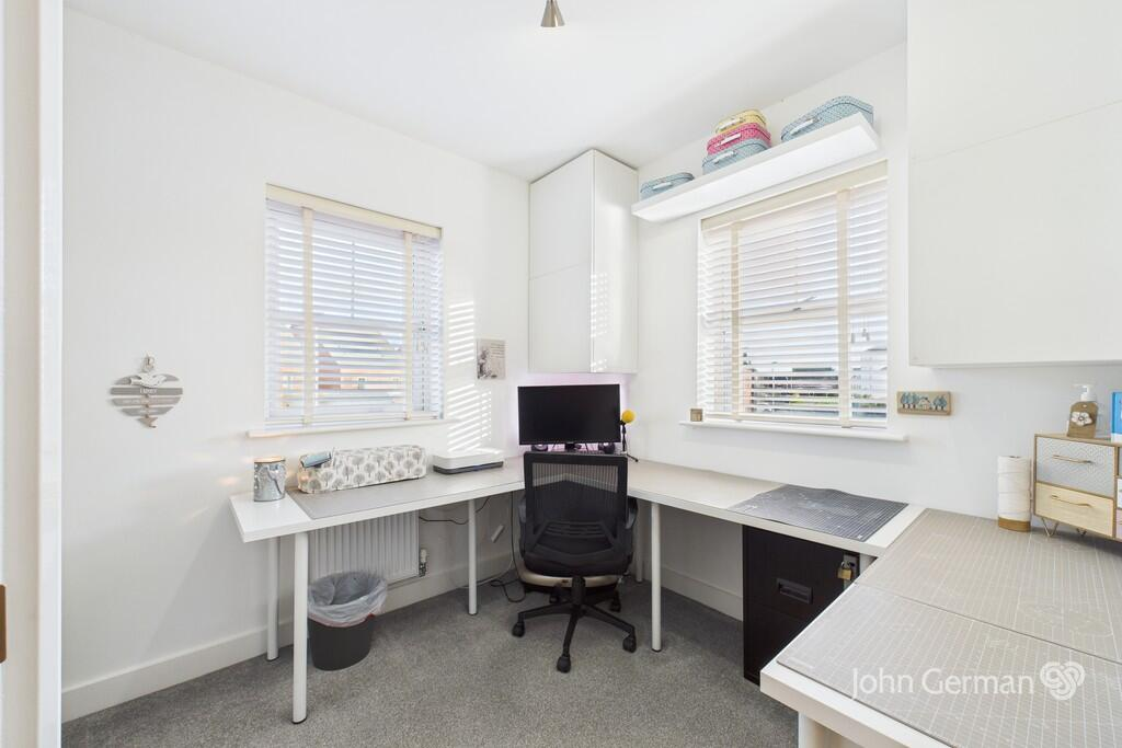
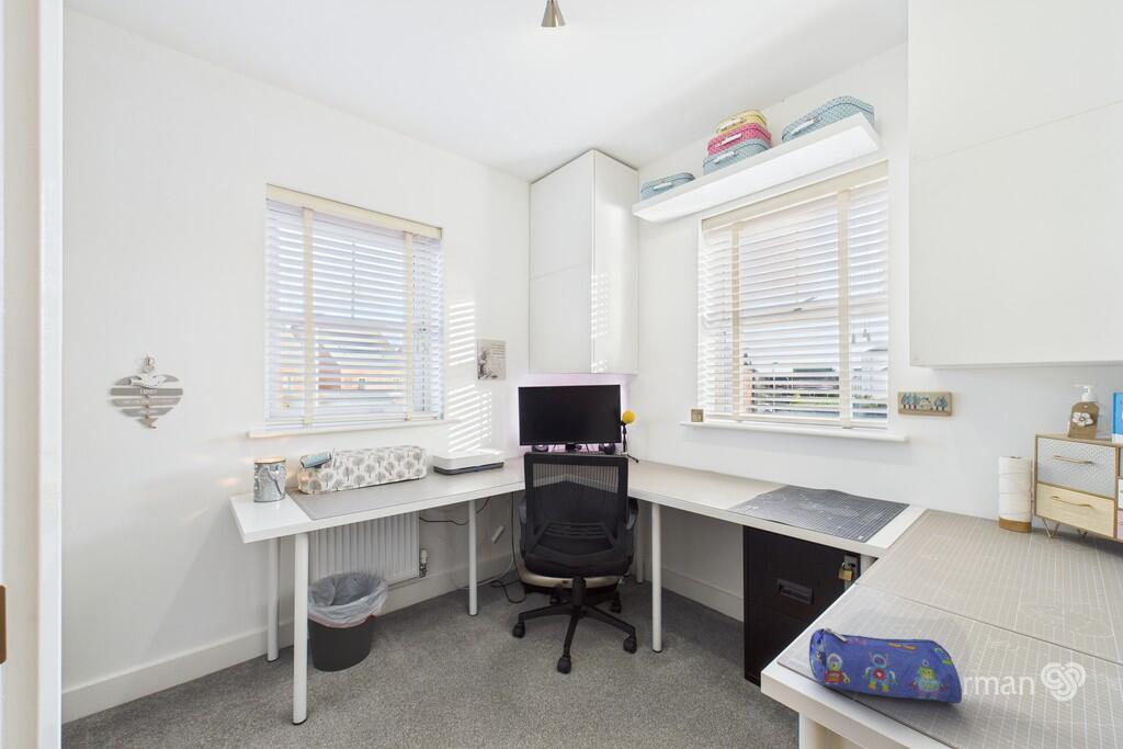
+ pencil case (878, 661)
